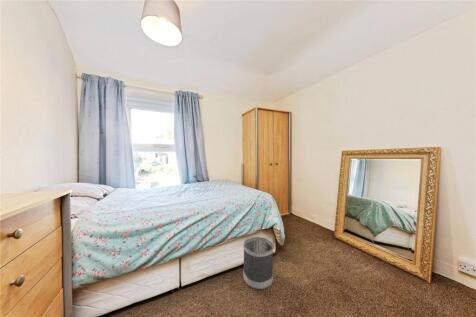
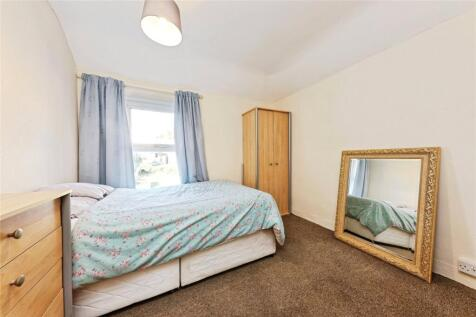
- wastebasket (258, 261)
